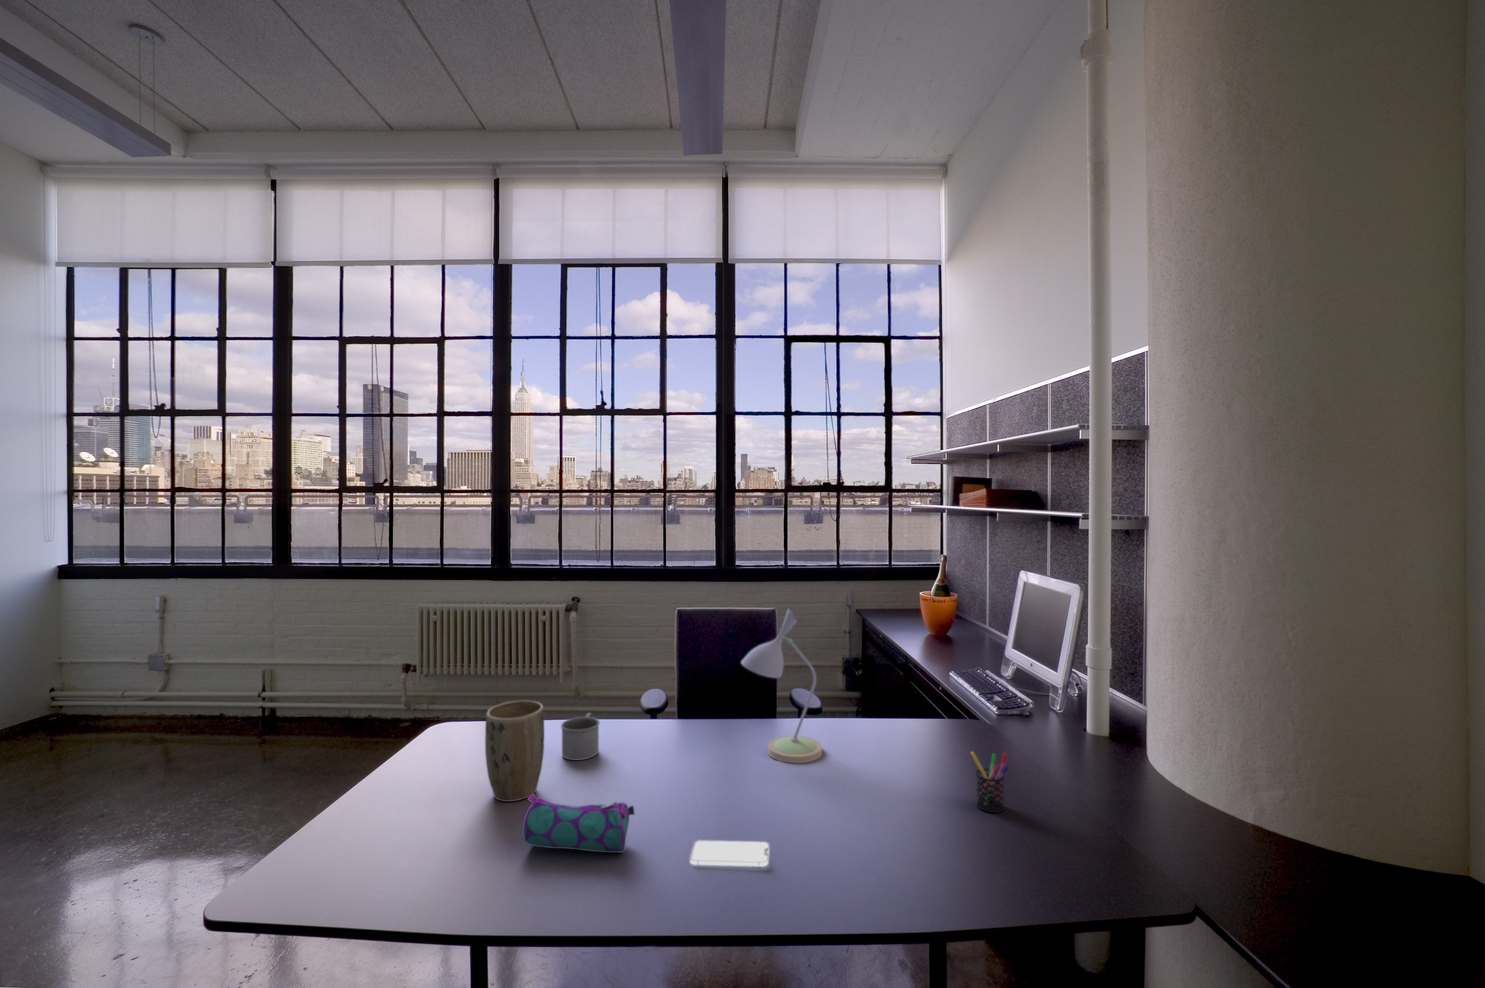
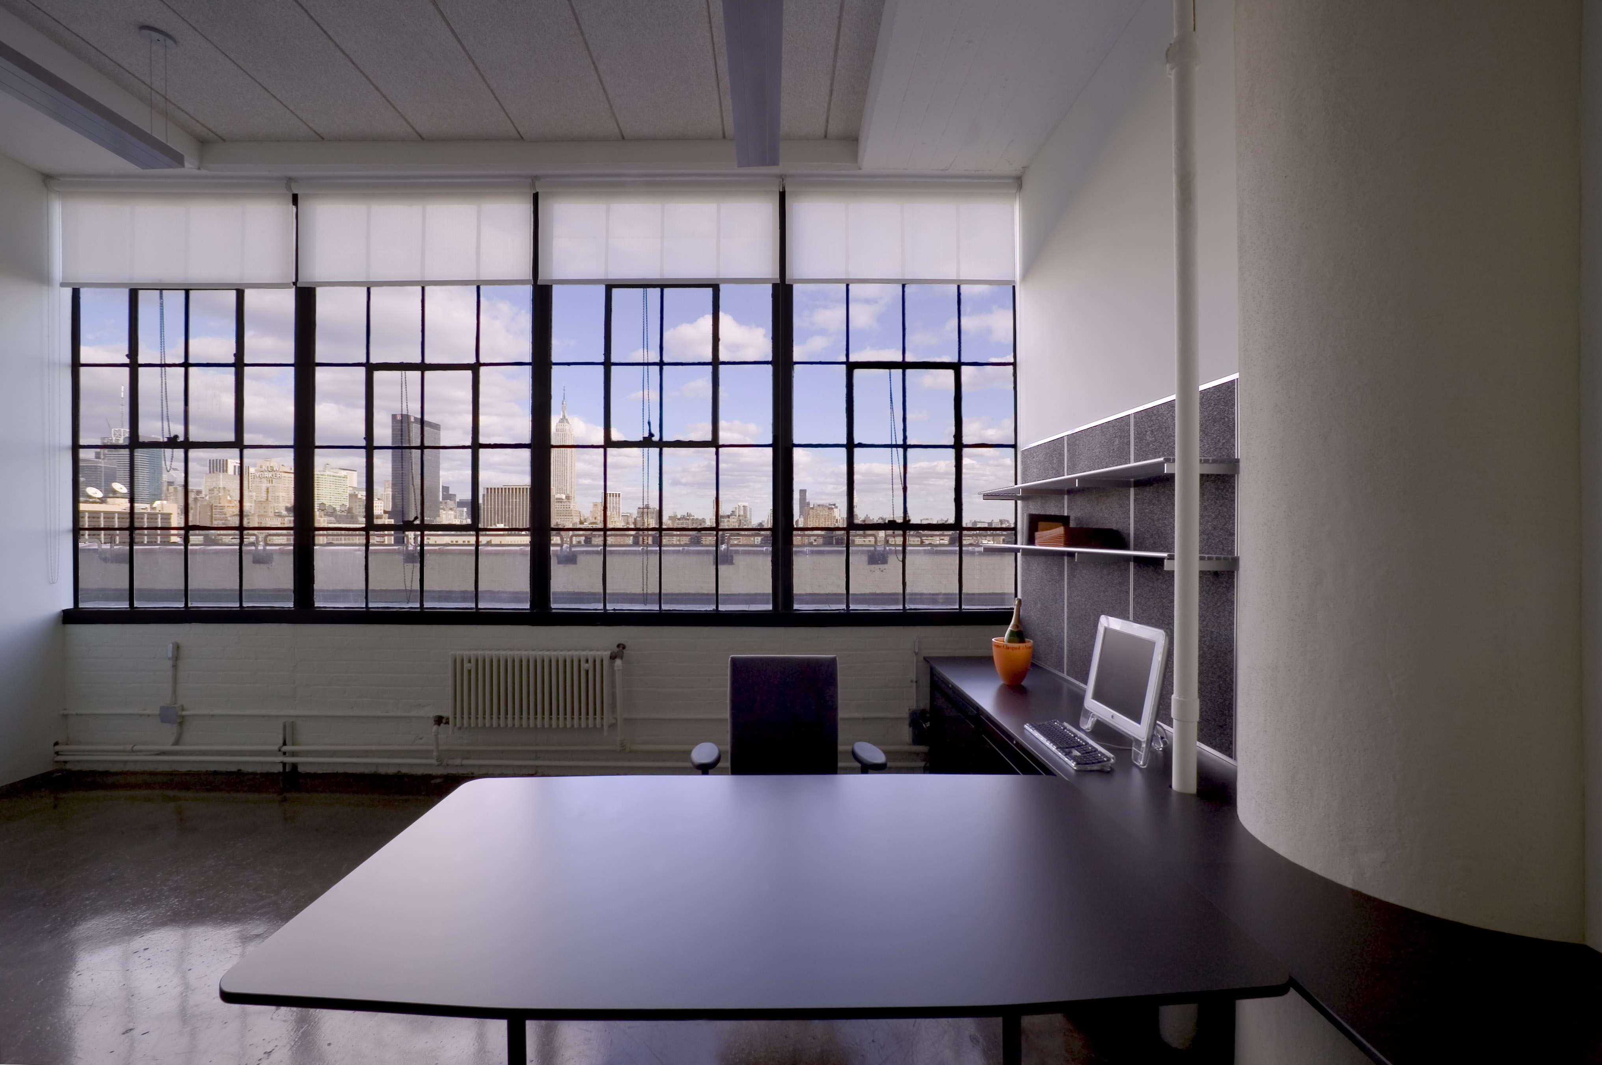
- pencil case (578, 823)
- pen holder (992, 777)
- smartphone (730, 852)
- mug (581, 737)
- plant pot (515, 751)
- desk lamp (781, 677)
